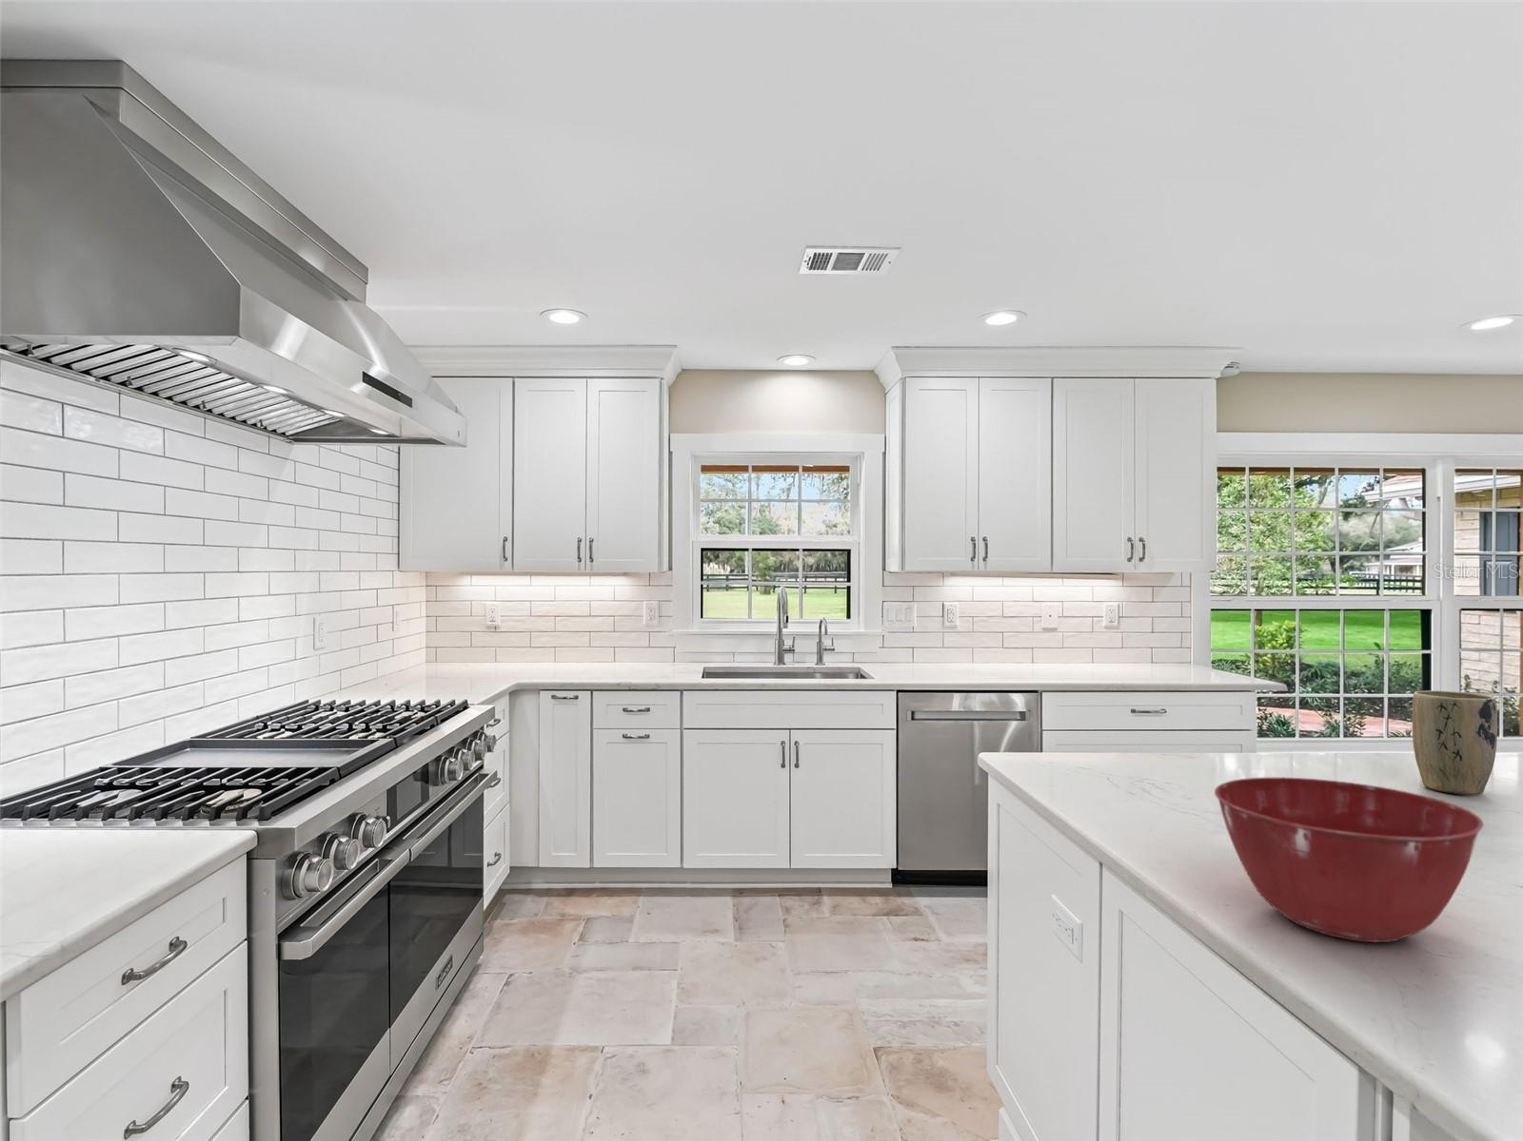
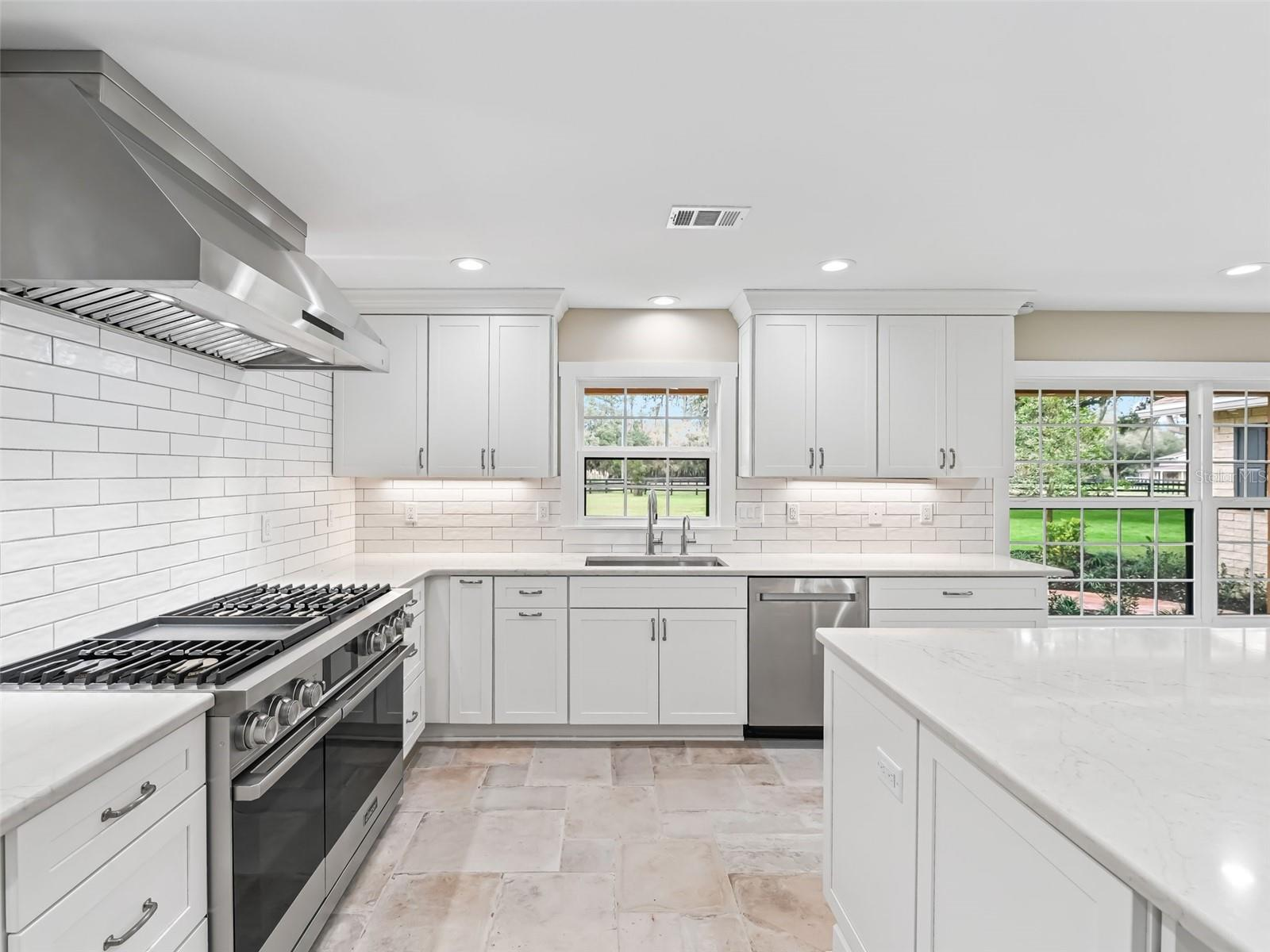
- mixing bowl (1338, 859)
- plant pot (1453, 742)
